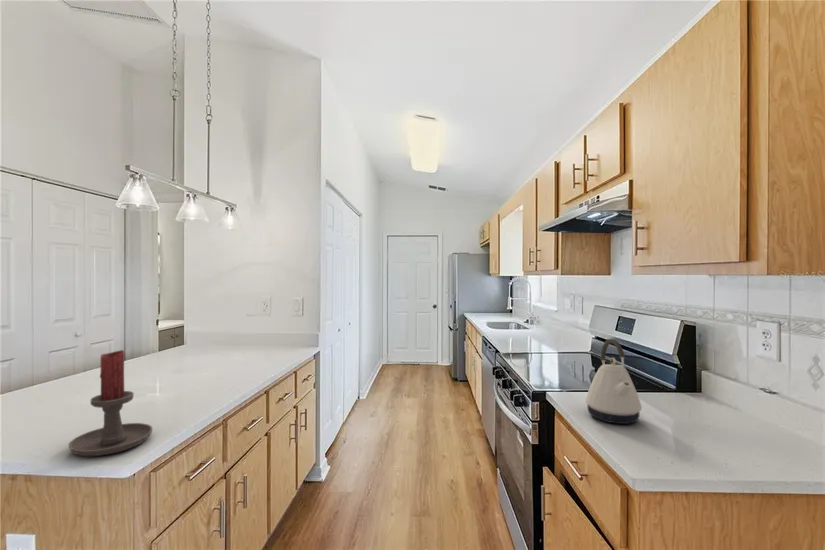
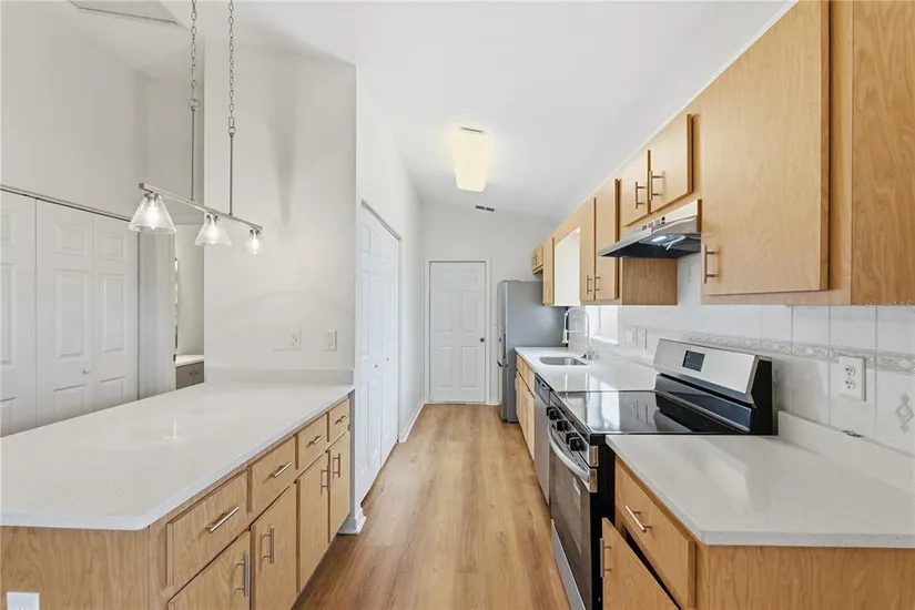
- candle holder (111, 395)
- kettle (613, 378)
